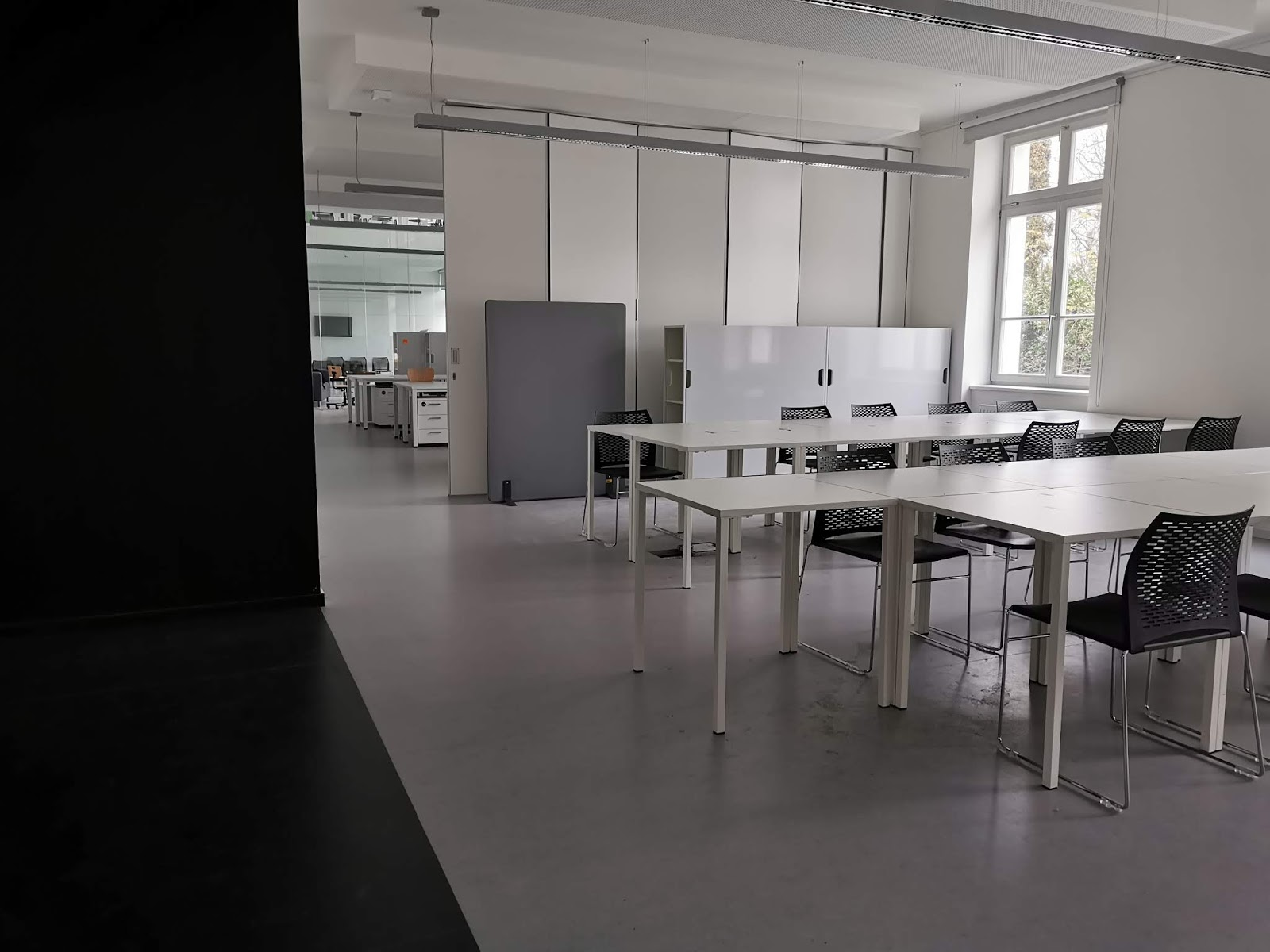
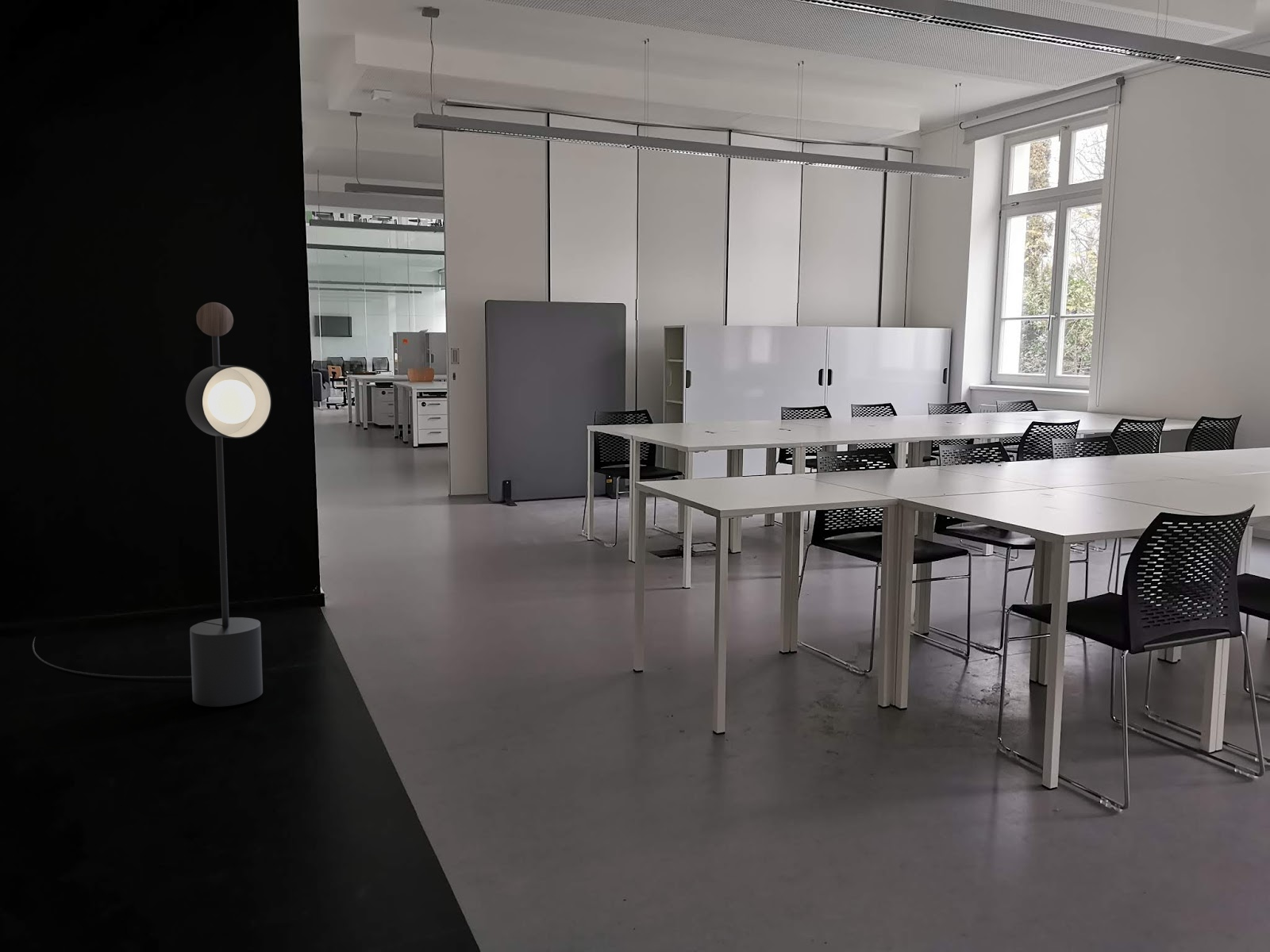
+ floor lamp (217, 479)
